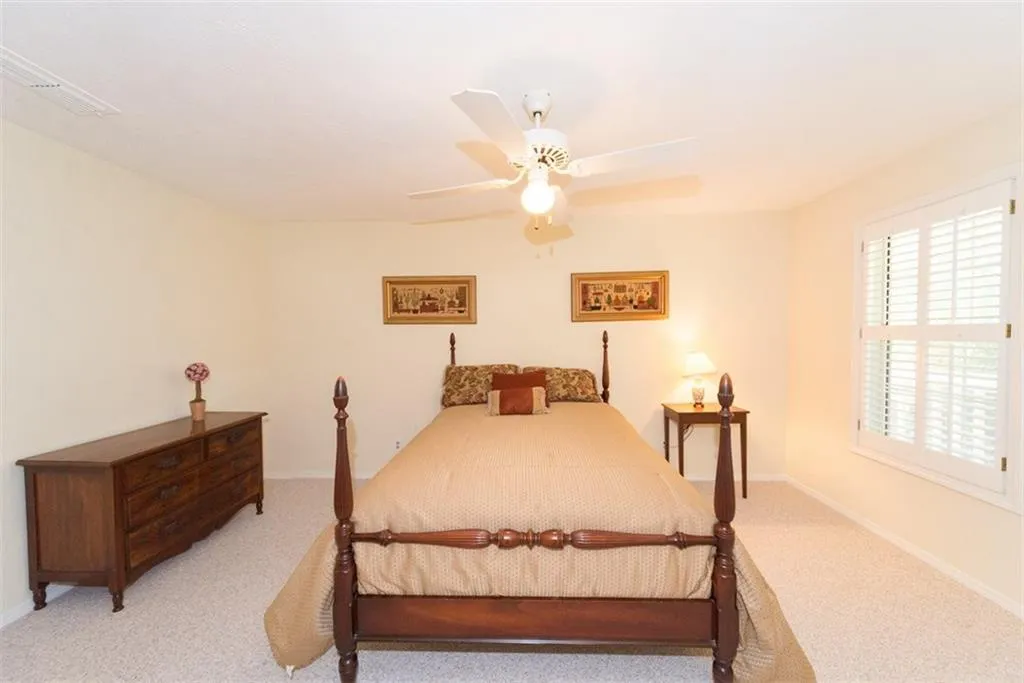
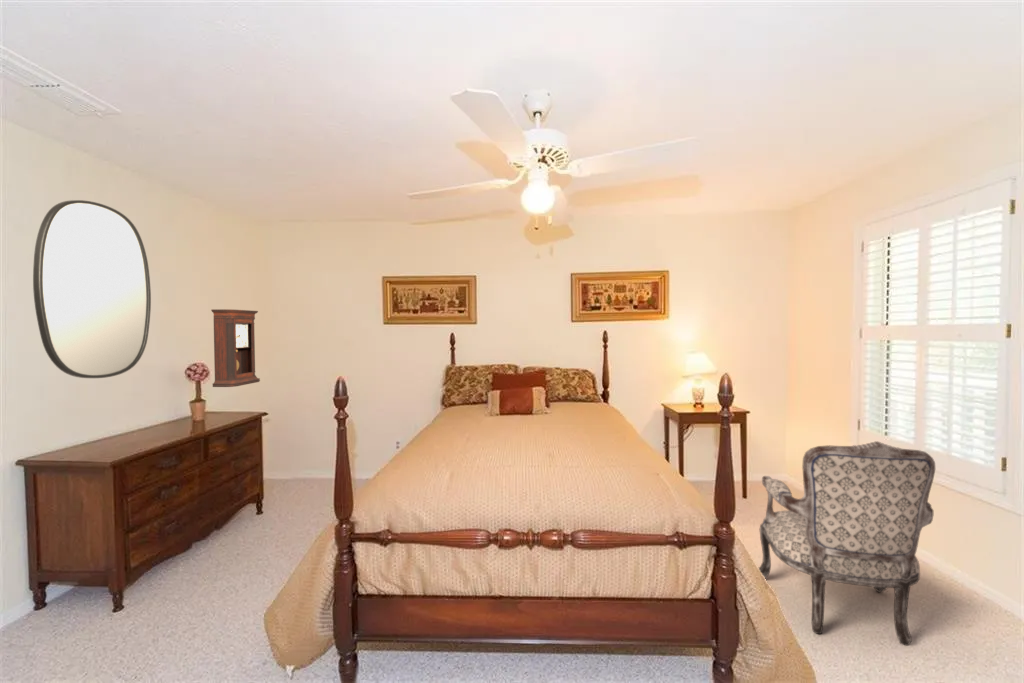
+ home mirror (99, 291)
+ pendulum clock (238, 347)
+ armchair (844, 522)
